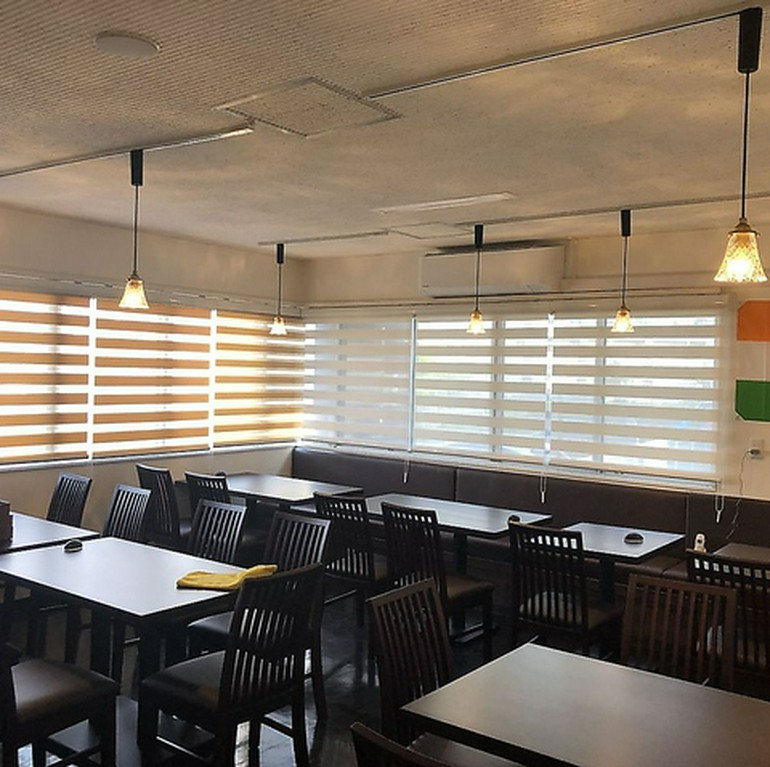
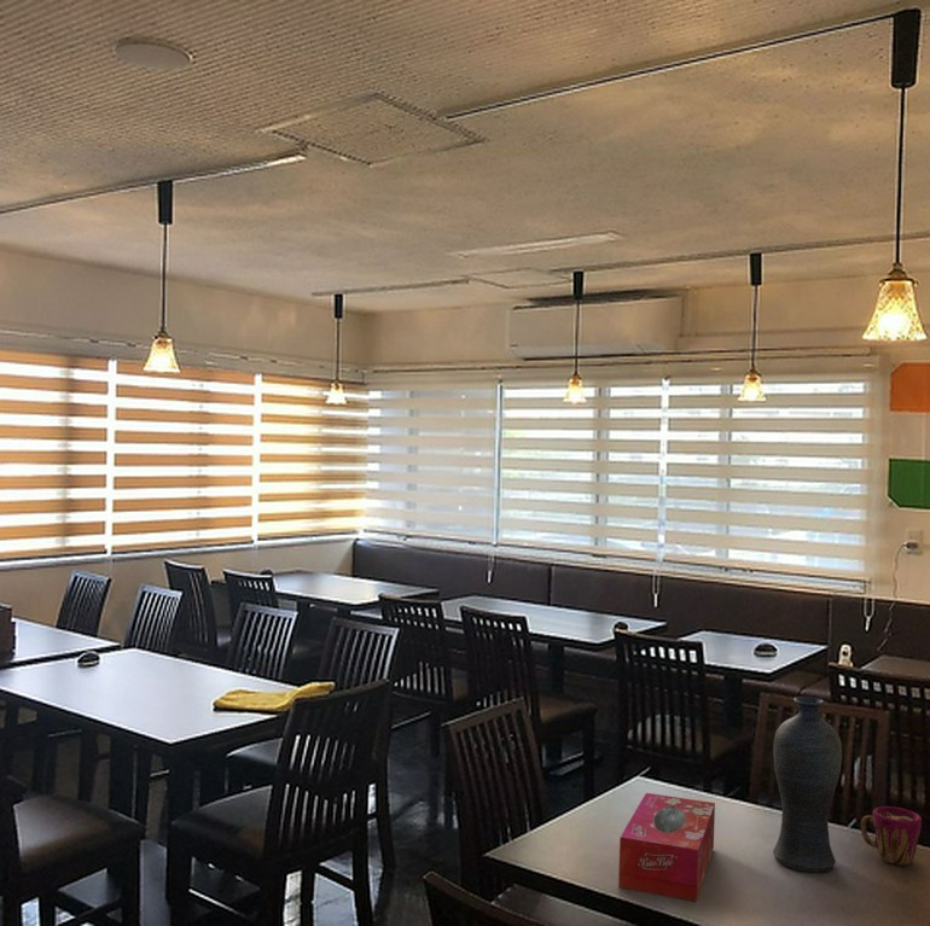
+ vase (806, 780)
+ tissue box (669, 843)
+ cup (890, 834)
